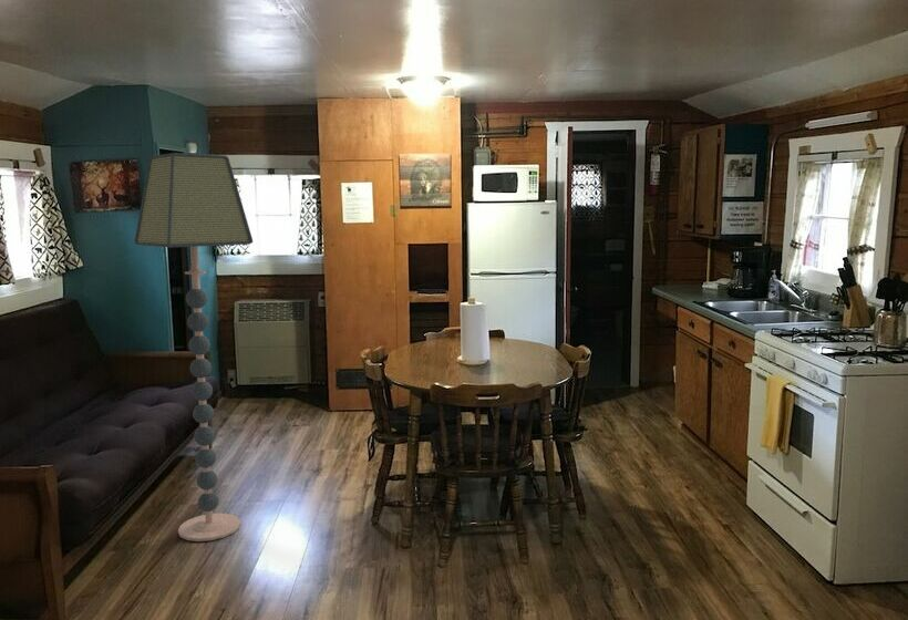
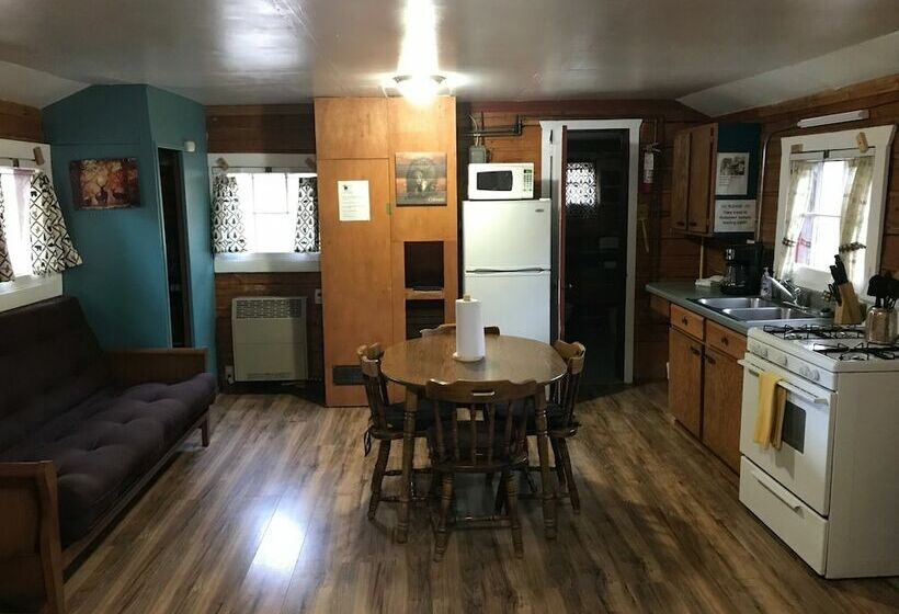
- floor lamp (199, 348)
